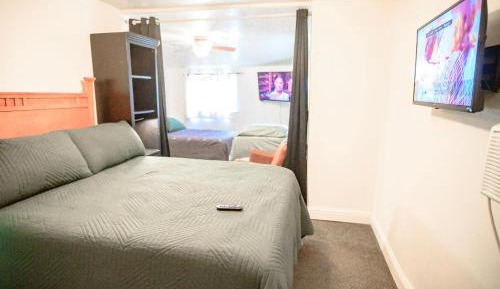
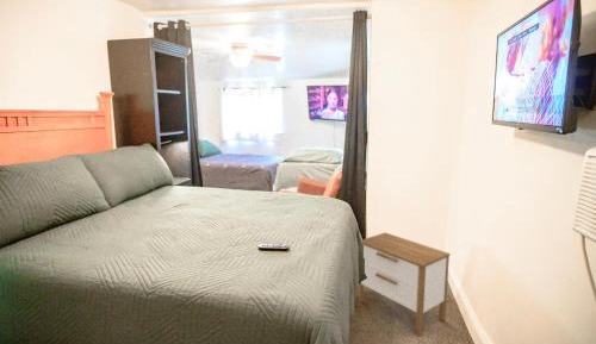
+ nightstand (399, 279)
